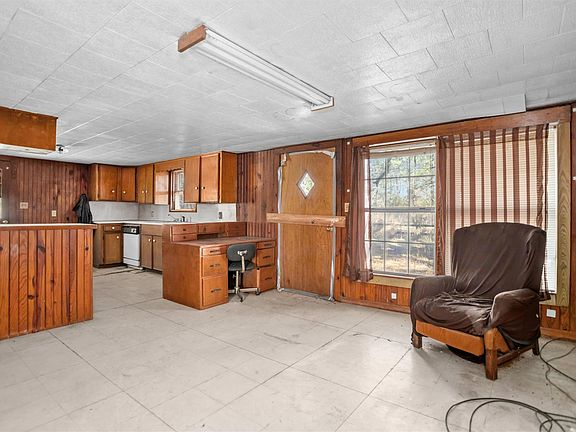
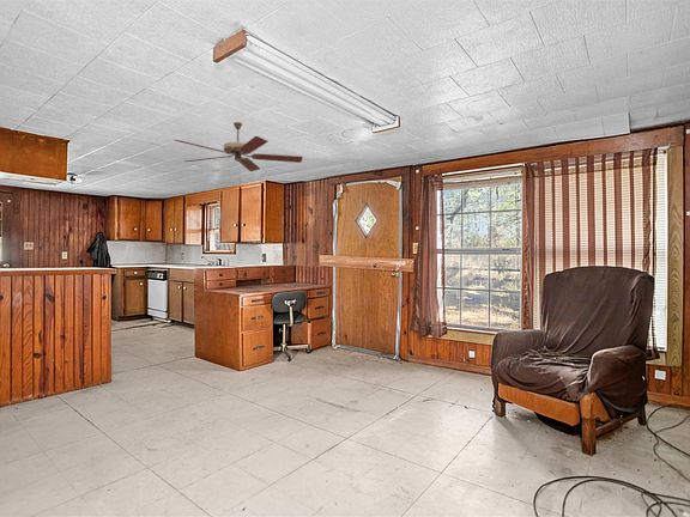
+ ceiling fan (242, 142)
